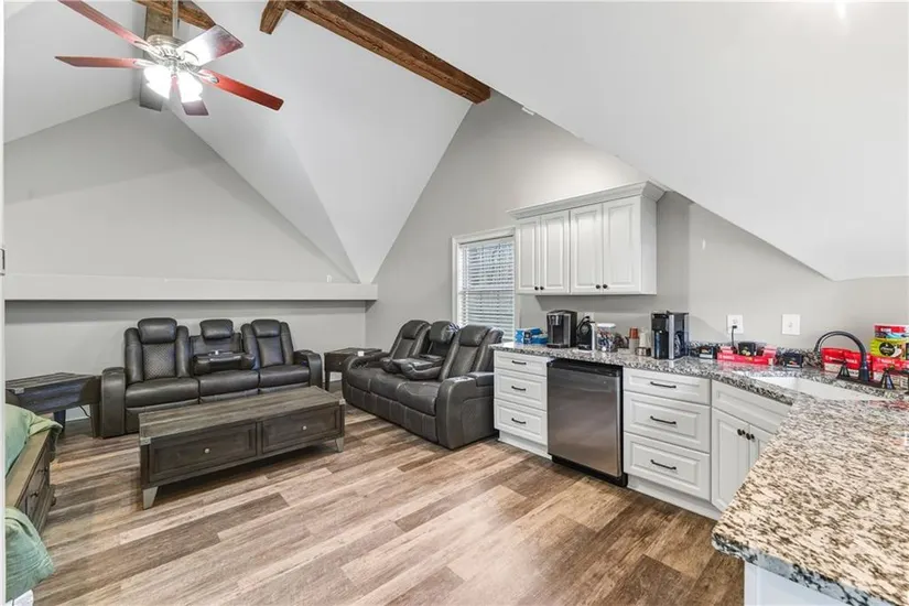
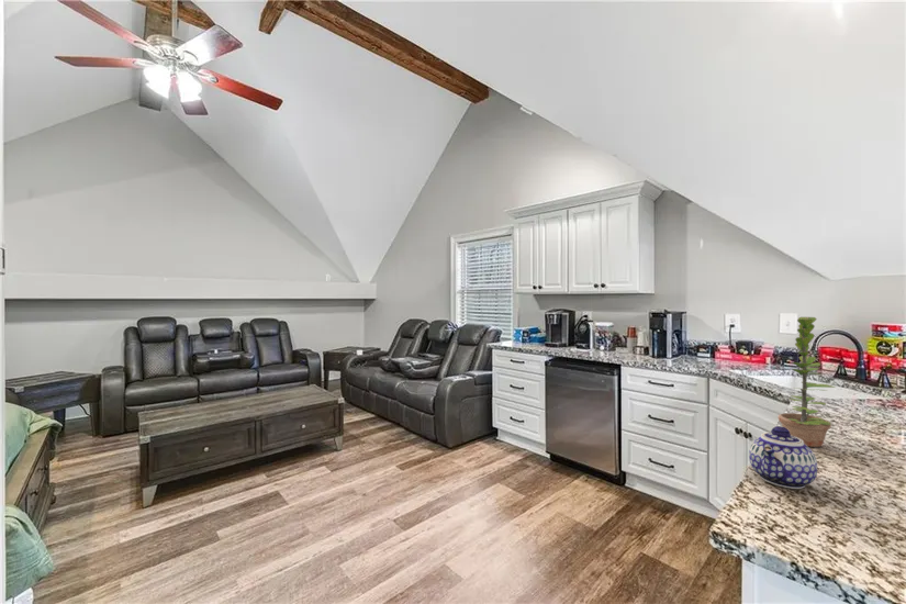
+ teapot (781, 454)
+ plant (805, 379)
